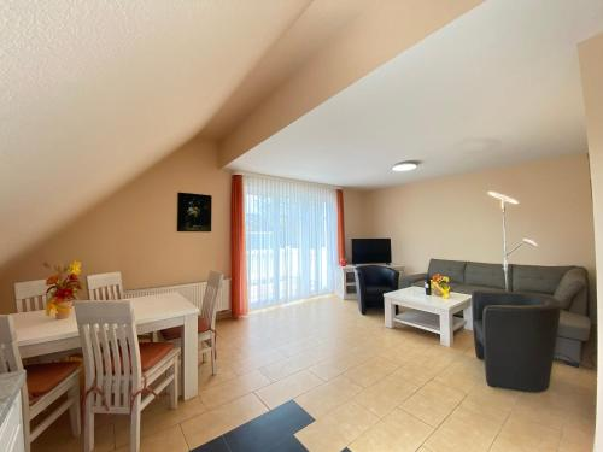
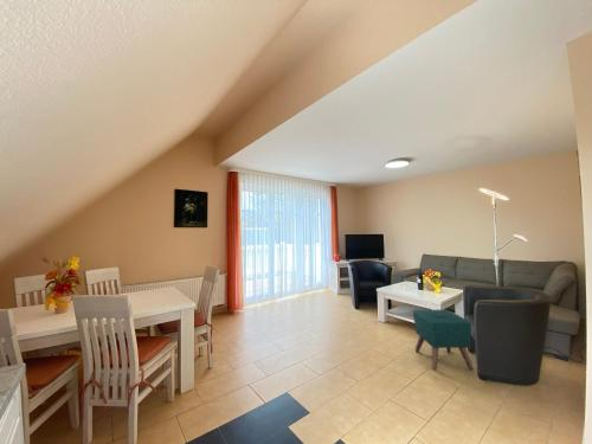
+ ottoman (440, 336)
